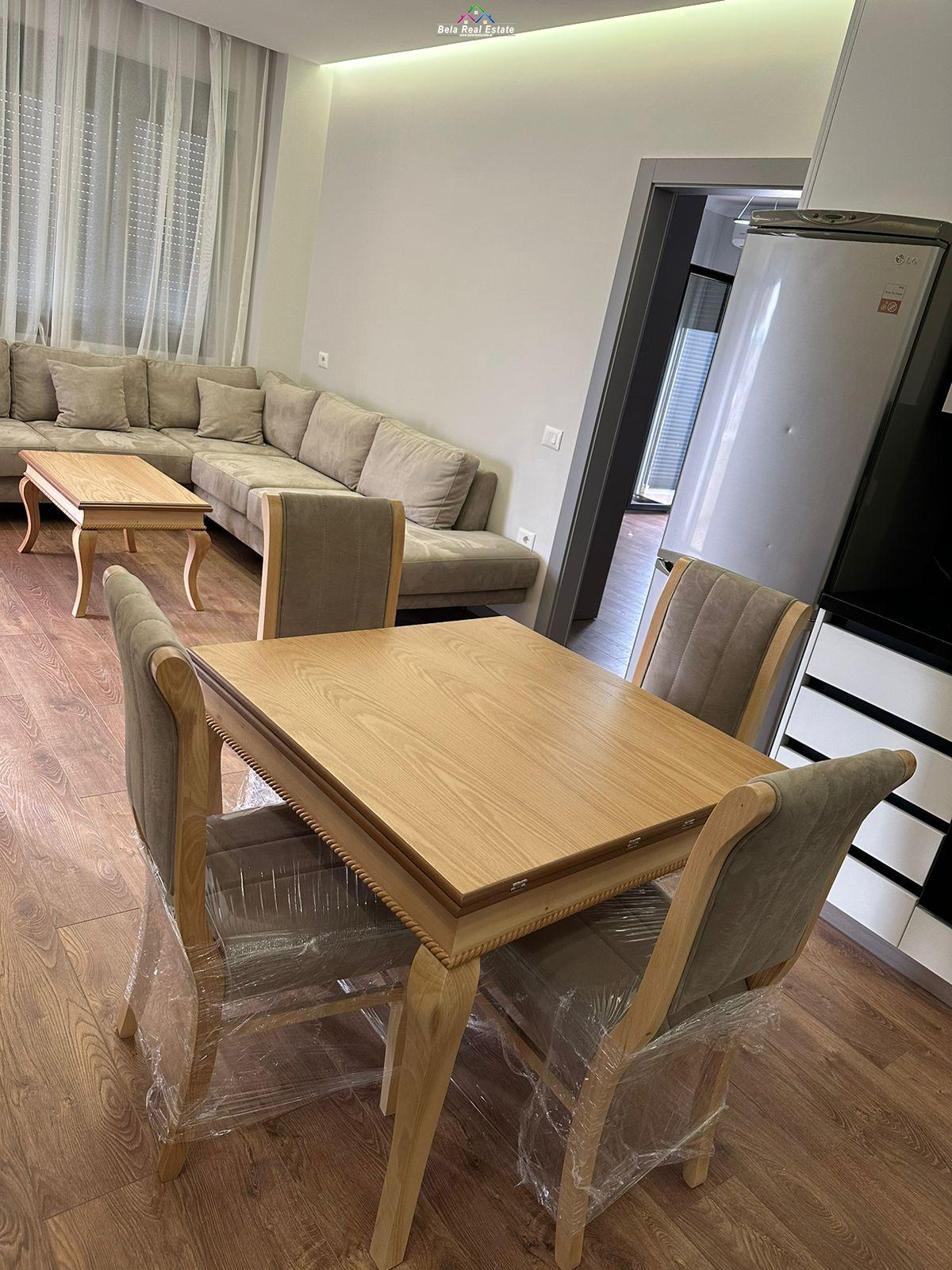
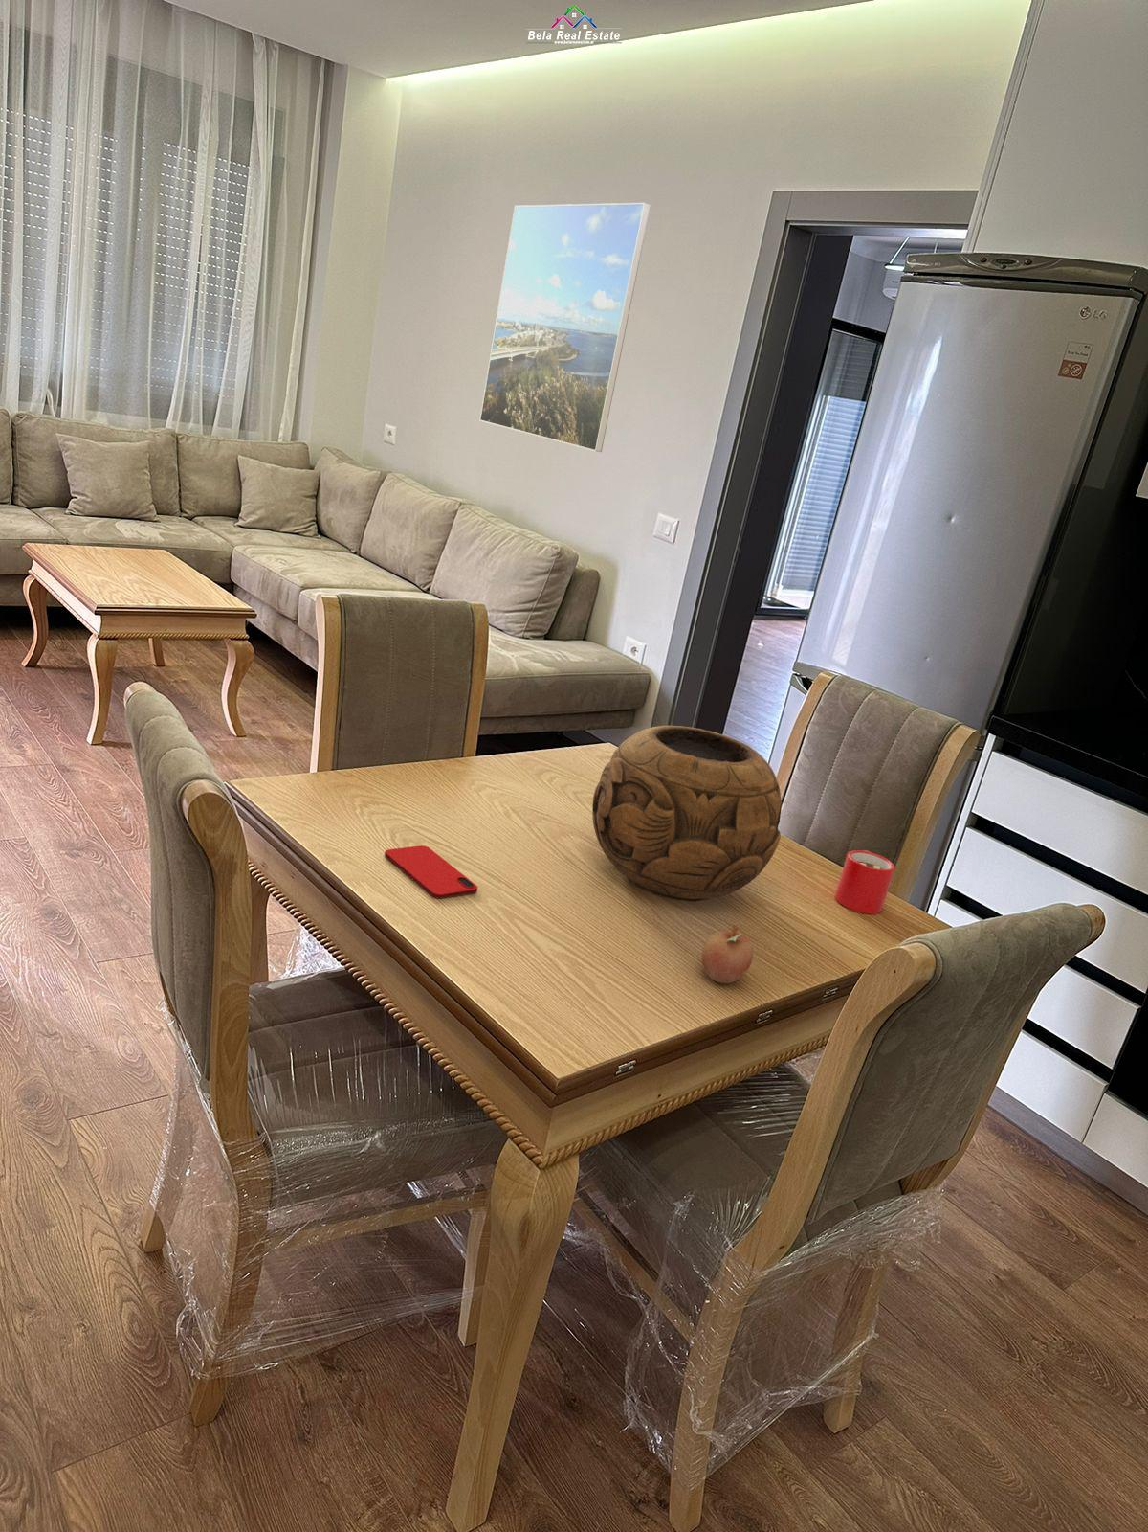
+ decorative bowl (686, 813)
+ smartphone (430, 870)
+ mug (862, 876)
+ fruit (727, 953)
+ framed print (556, 323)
